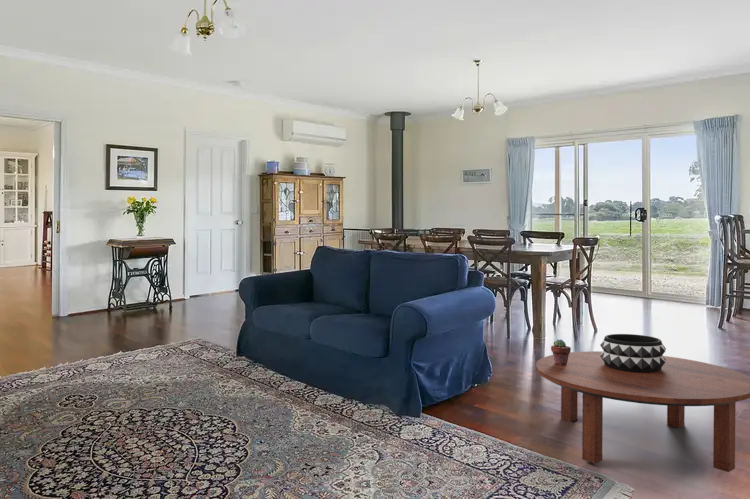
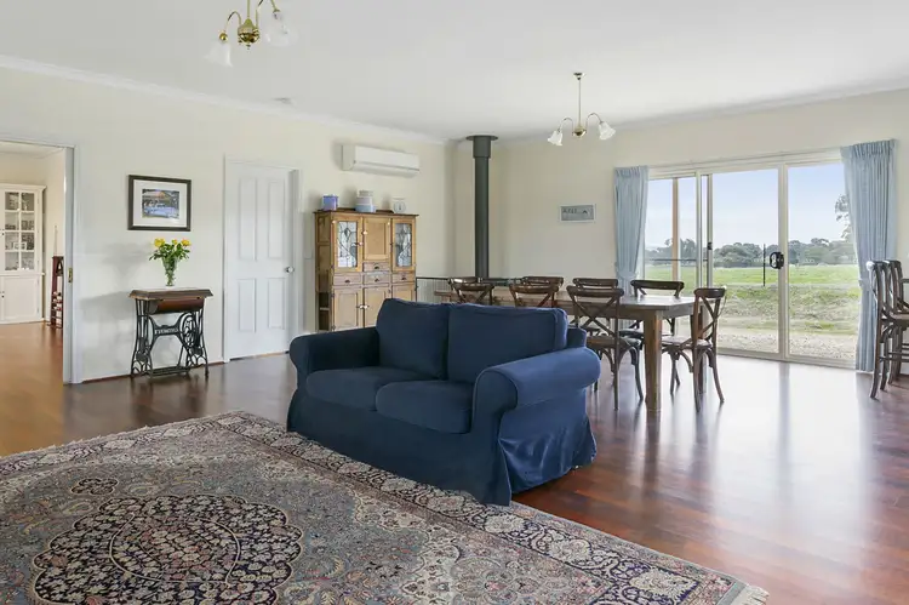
- decorative bowl (632, 351)
- coffee table (637, 402)
- potted succulent (560, 351)
